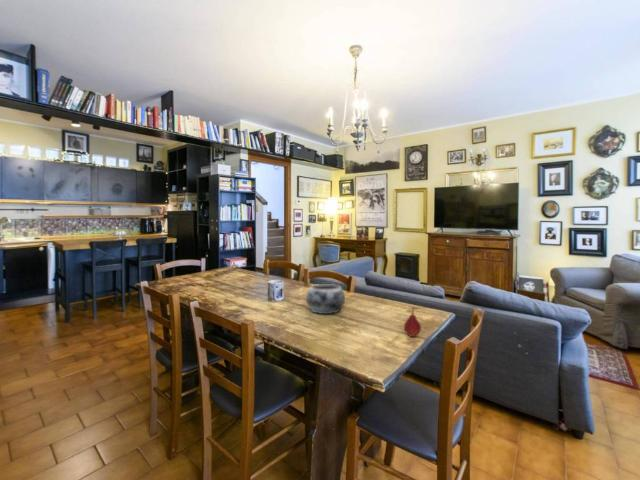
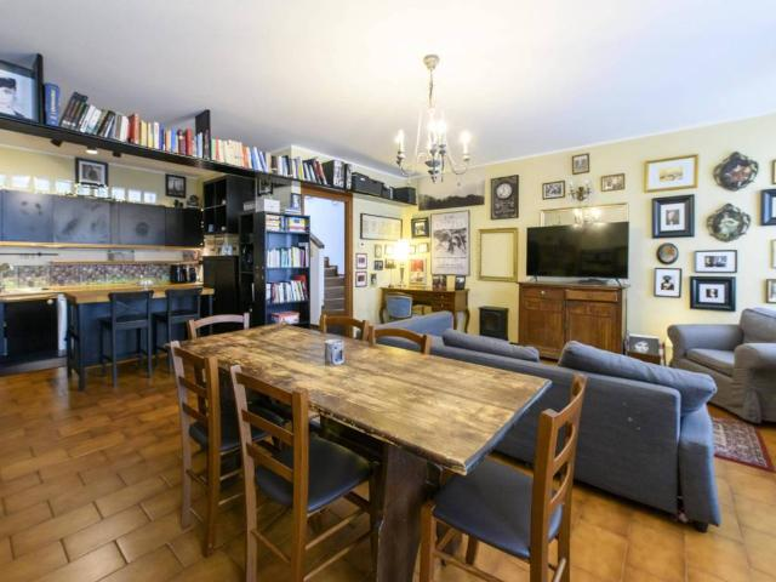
- decorative bowl (325, 298)
- fruit (412, 321)
